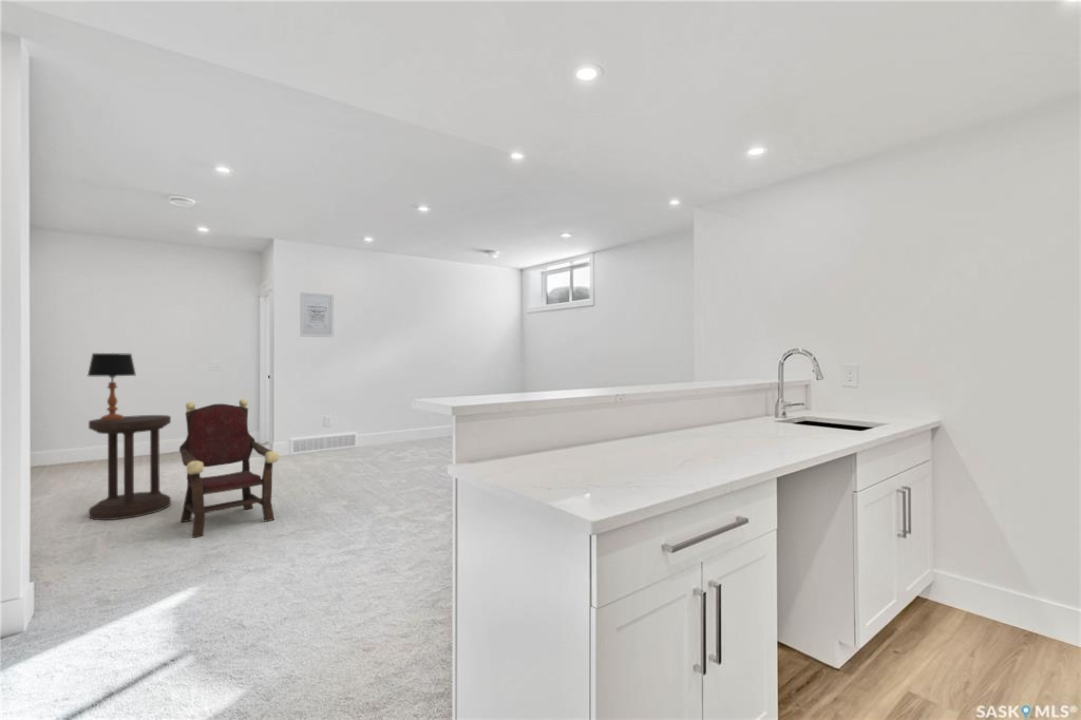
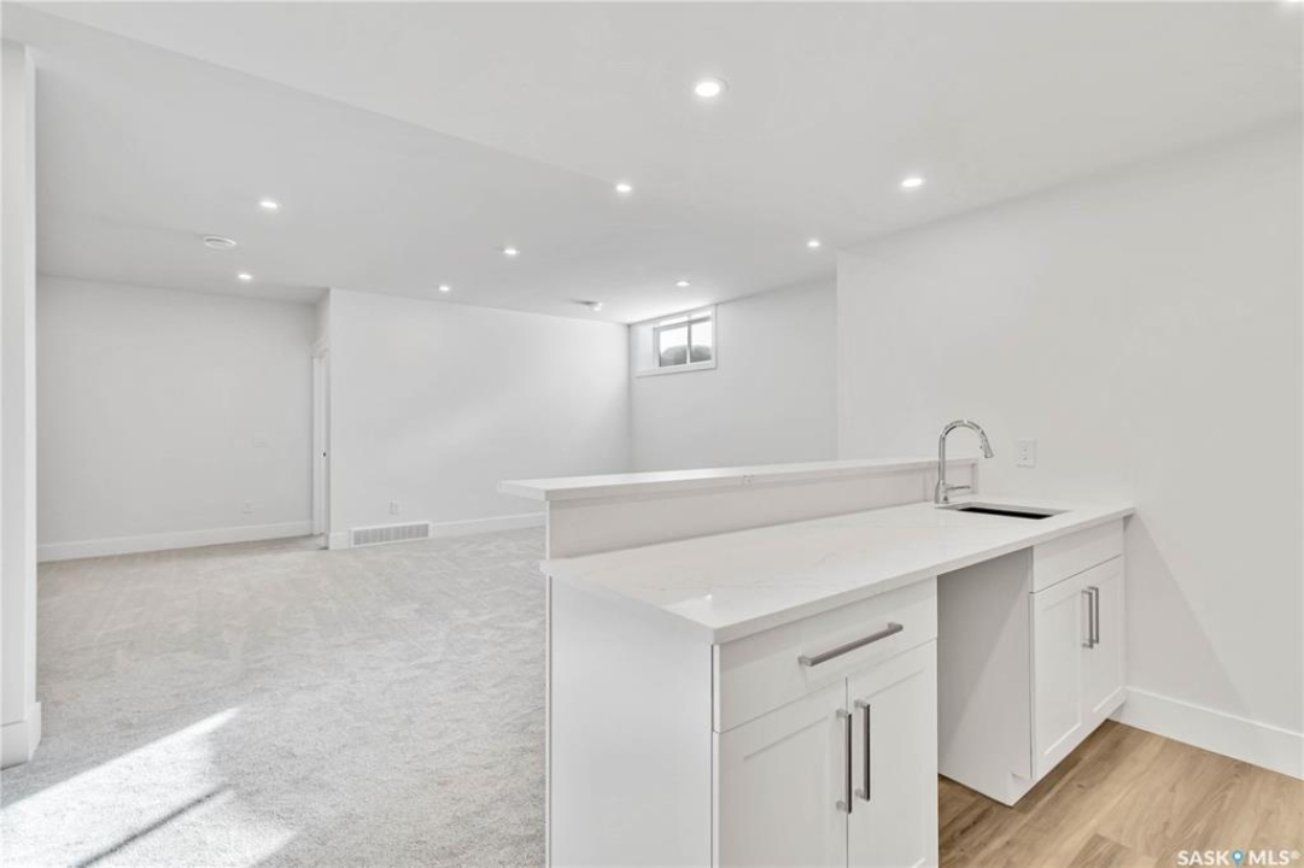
- armchair (226, 461)
- wall art (317, 315)
- side table (131, 464)
- table lamp (112, 386)
